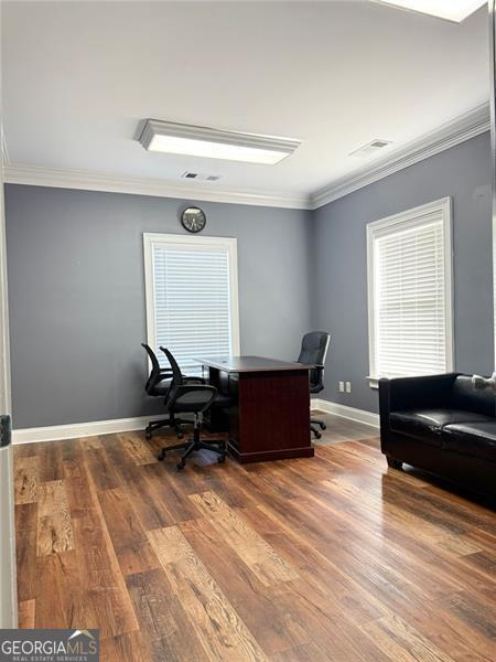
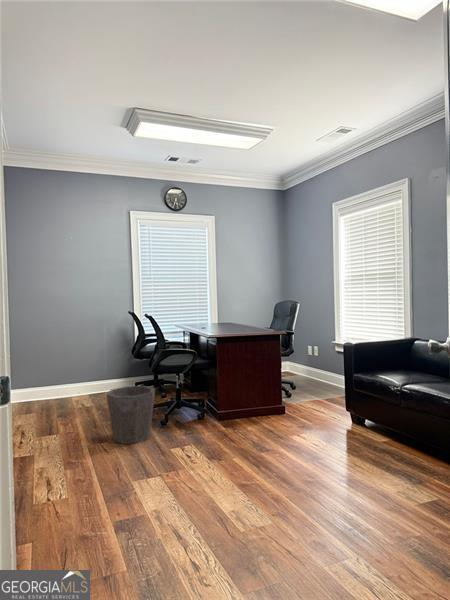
+ waste bin (131, 414)
